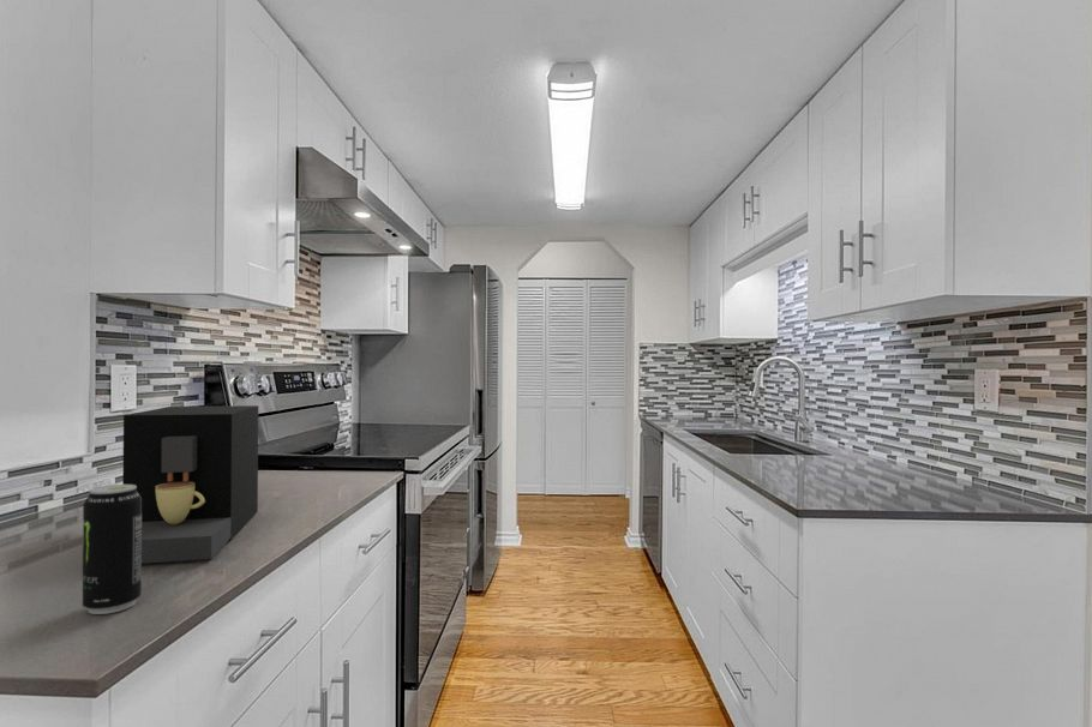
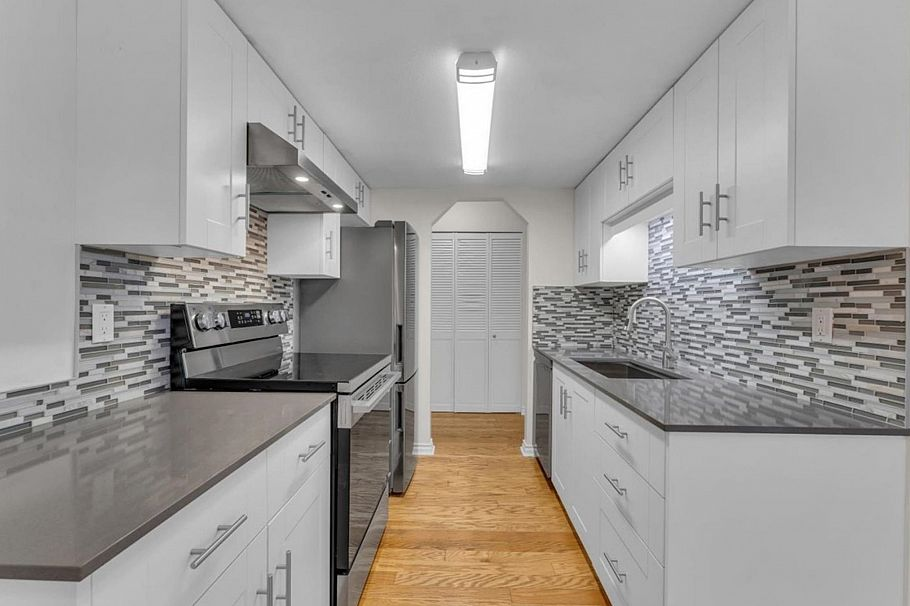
- coffee maker (186, 474)
- beverage can (112, 547)
